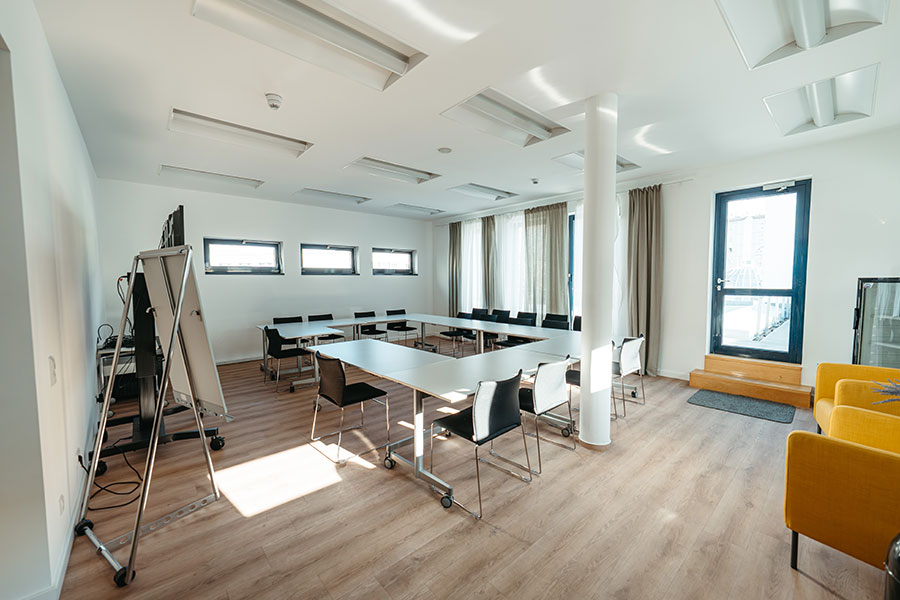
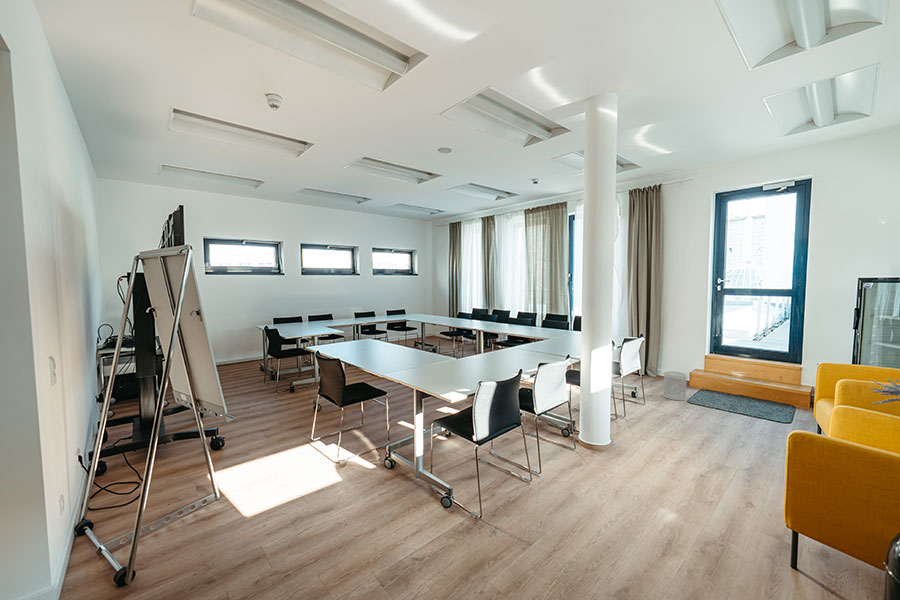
+ wastebasket (675, 385)
